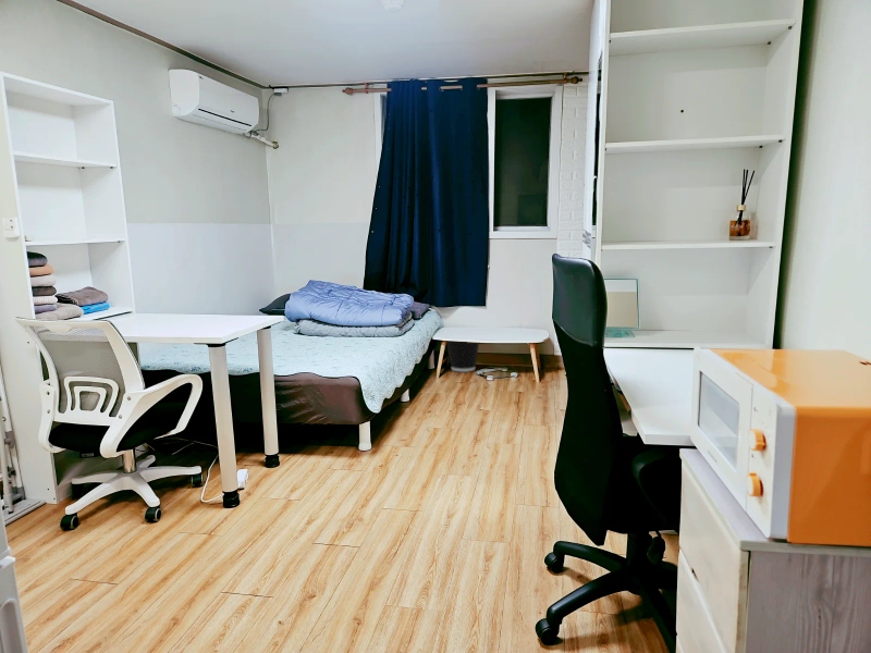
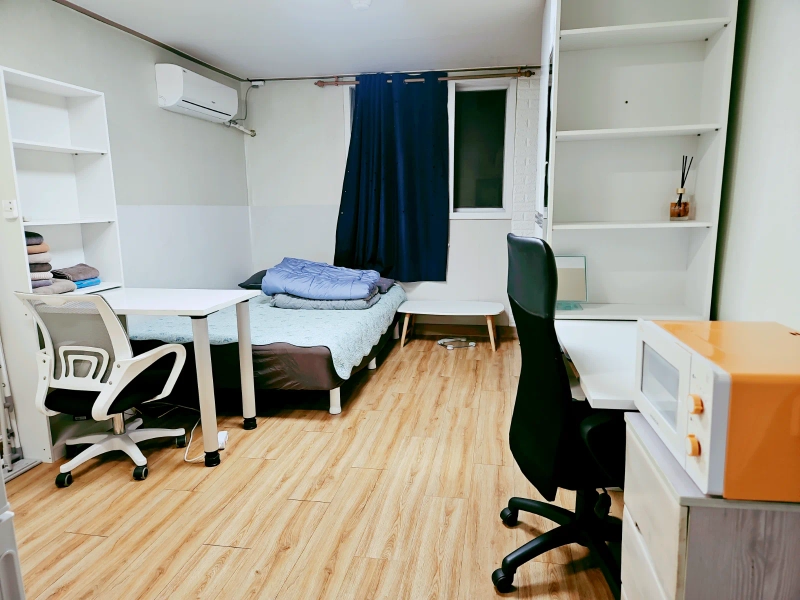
- wastebasket (463, 350)
